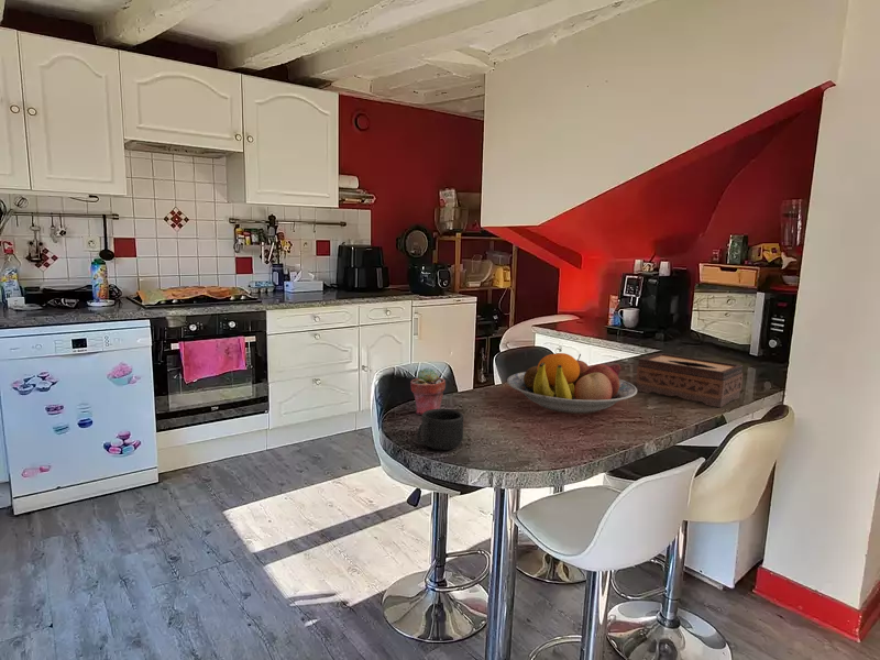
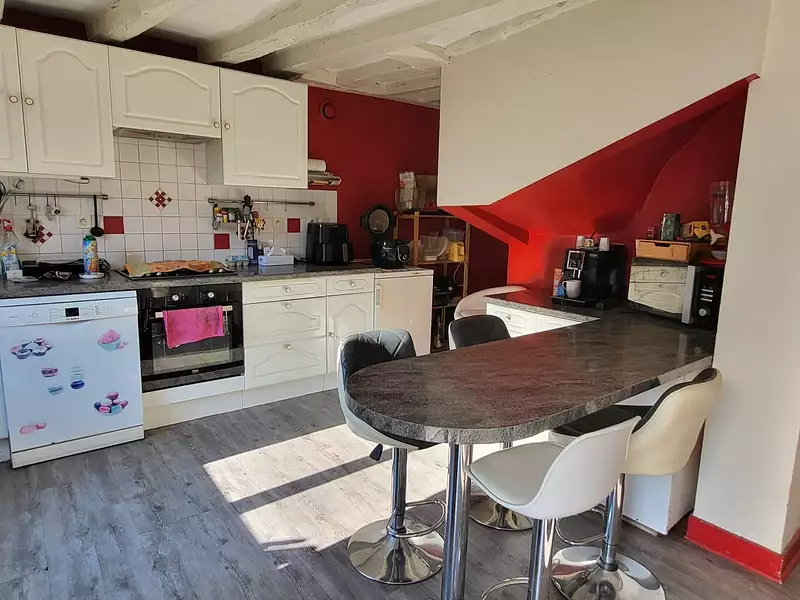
- potted succulent (428, 389)
- fruit bowl (571, 378)
- tissue box (688, 377)
- mug (437, 431)
